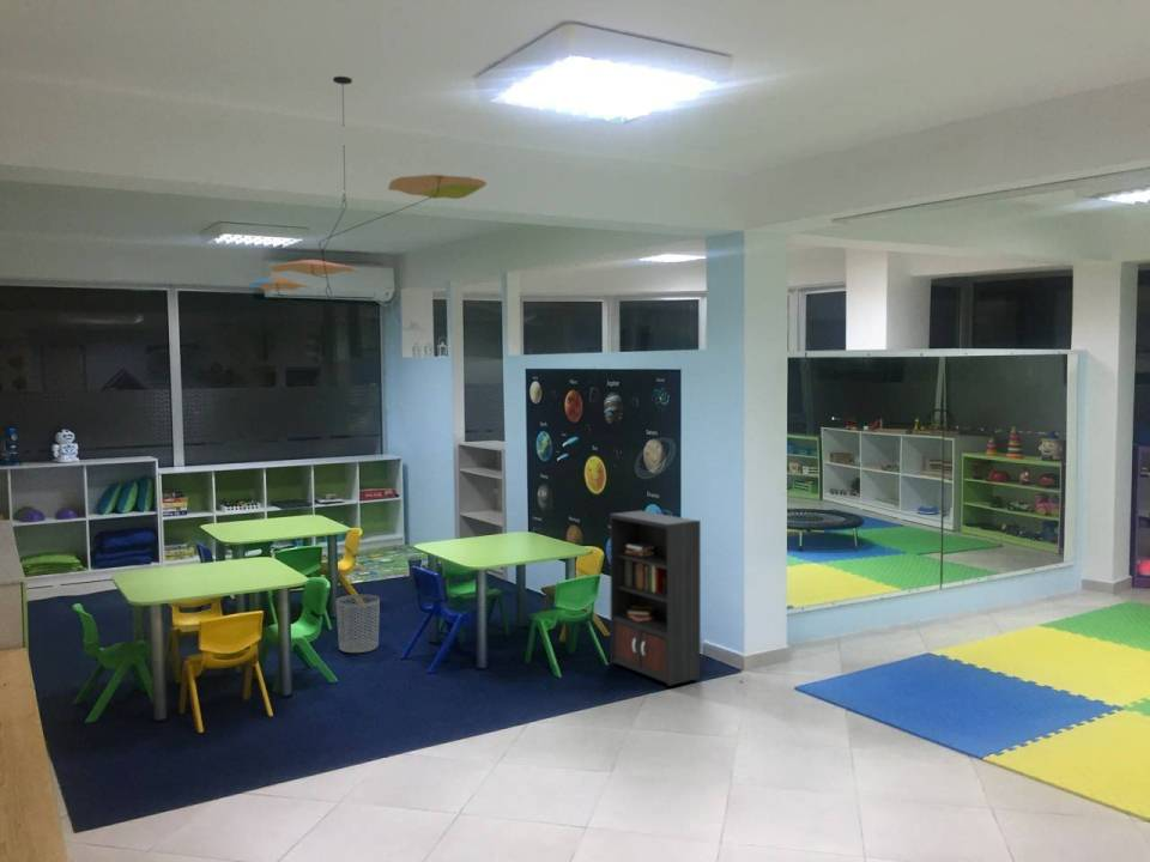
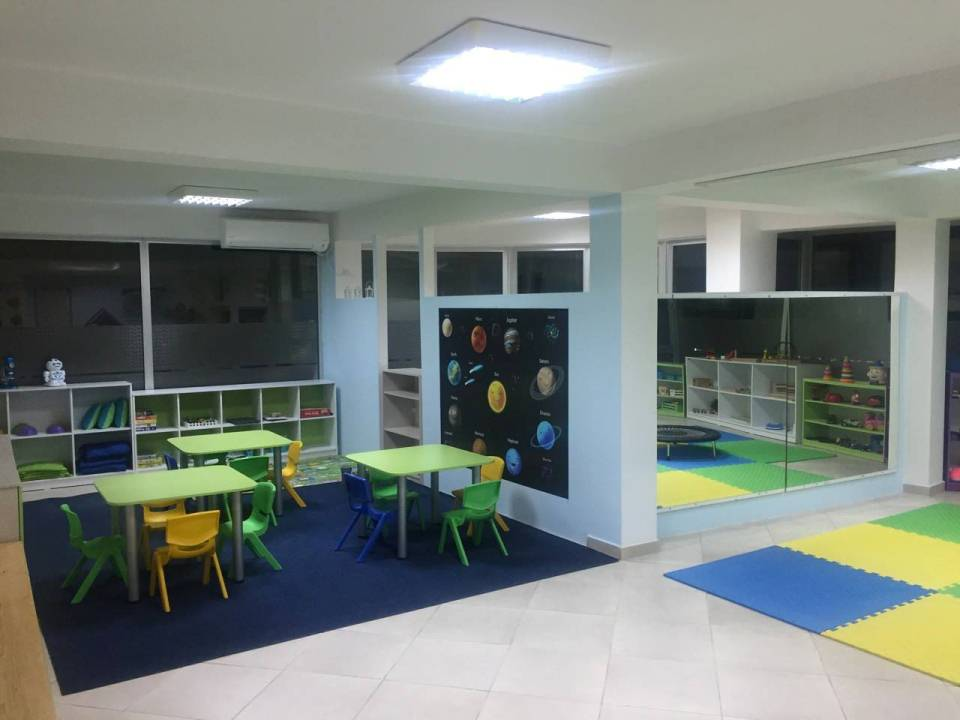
- waste bin (358, 624)
- ceiling mobile (370, 220)
- bookcase (674, 595)
